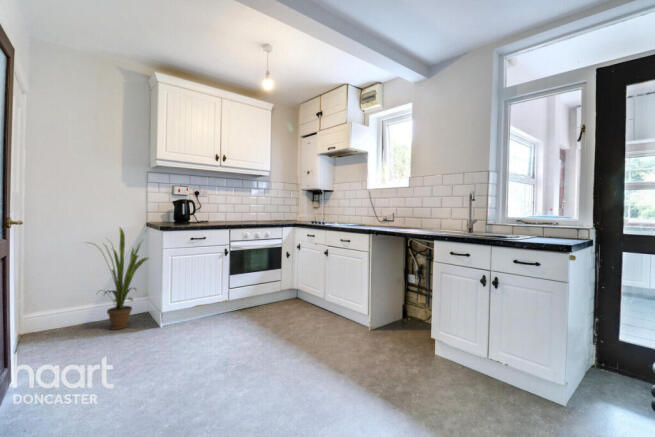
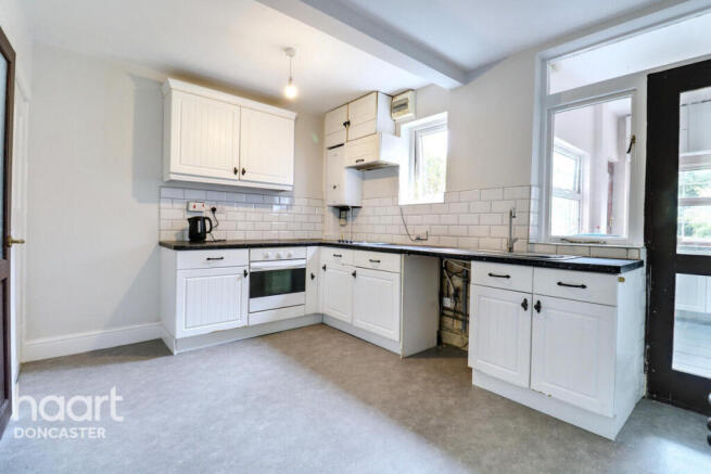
- house plant (117, 277)
